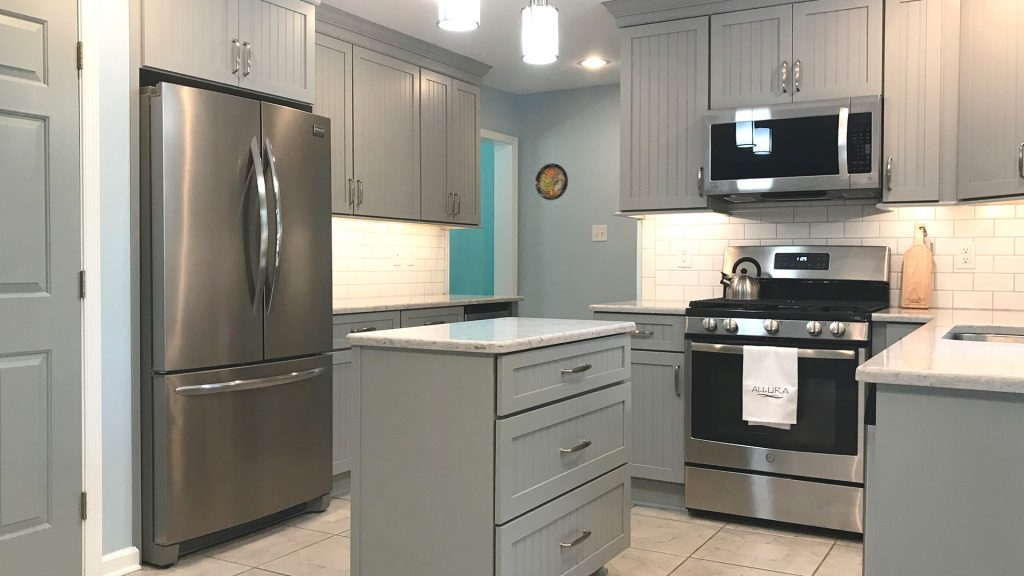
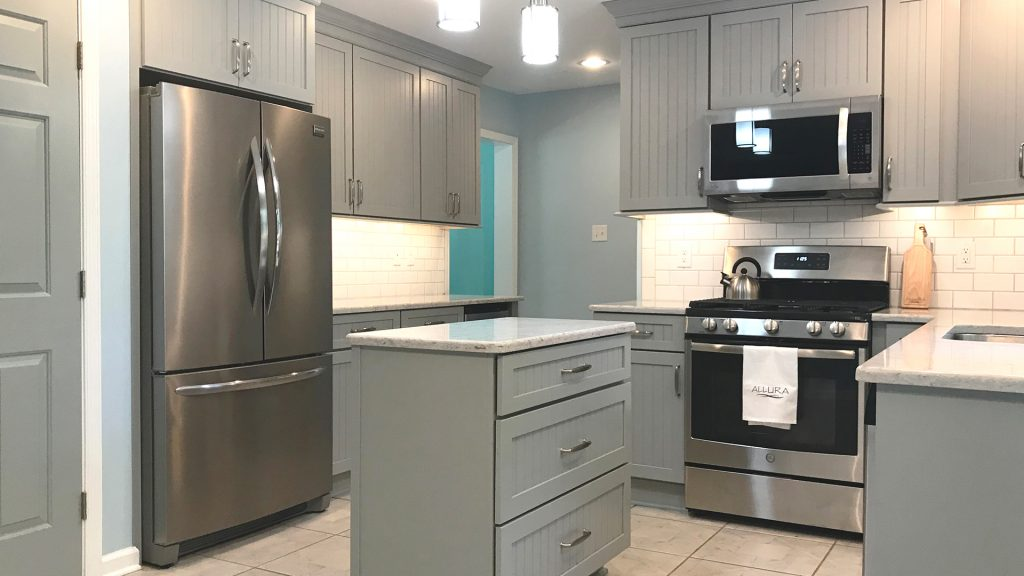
- decorative plate (552, 181)
